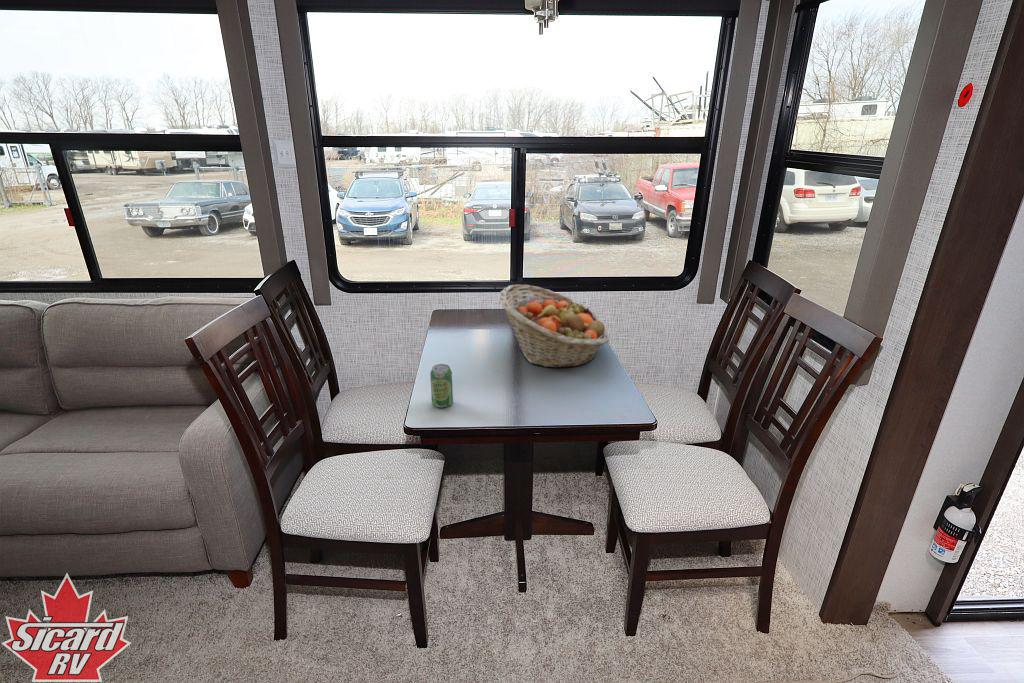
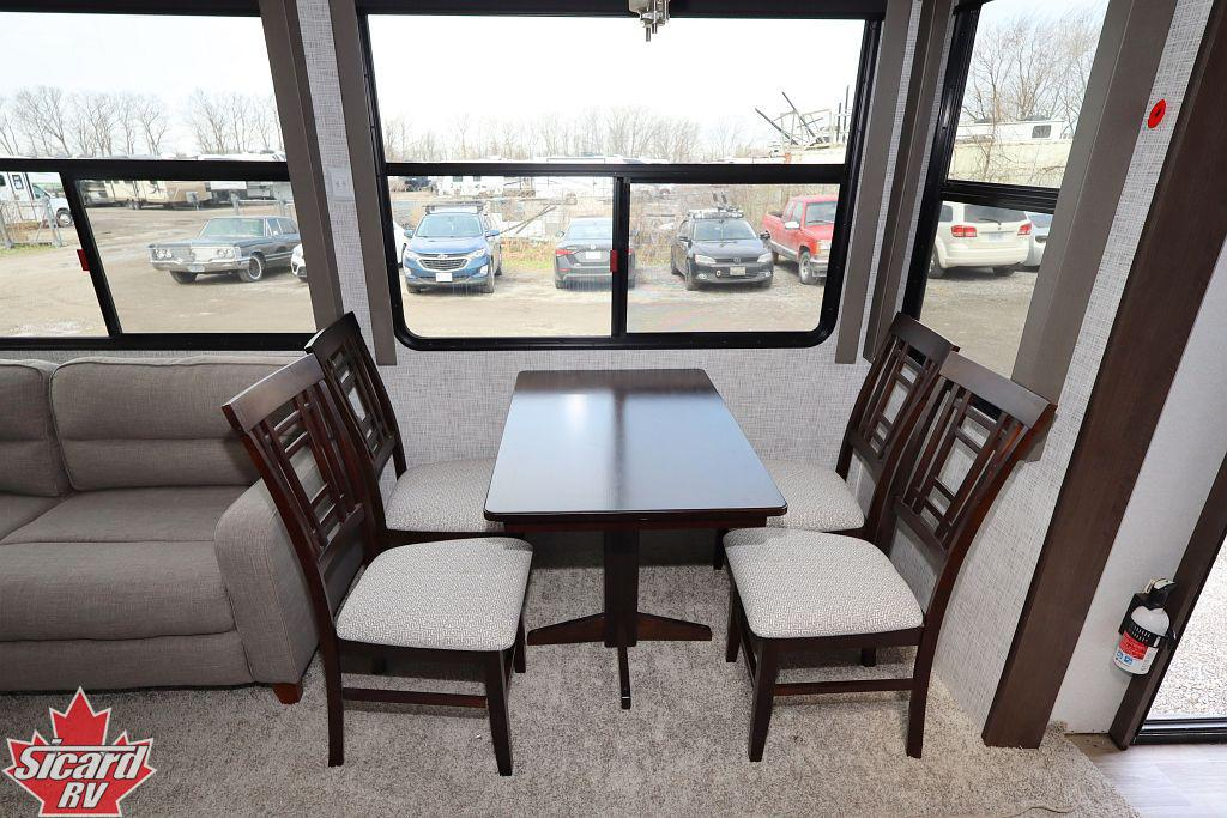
- fruit basket (553, 322)
- beverage can (441, 385)
